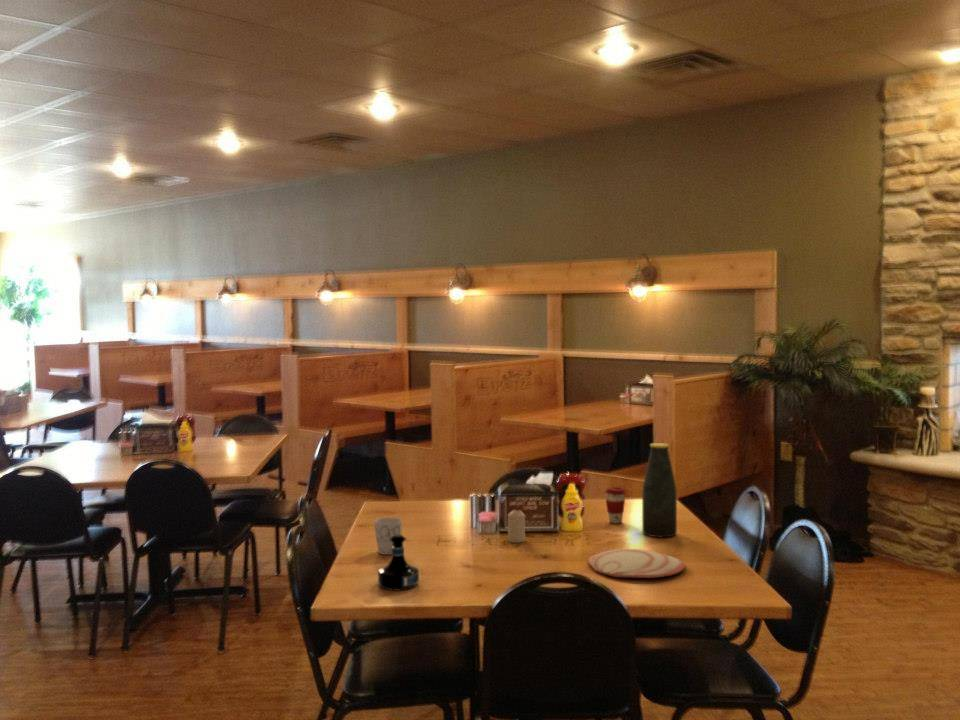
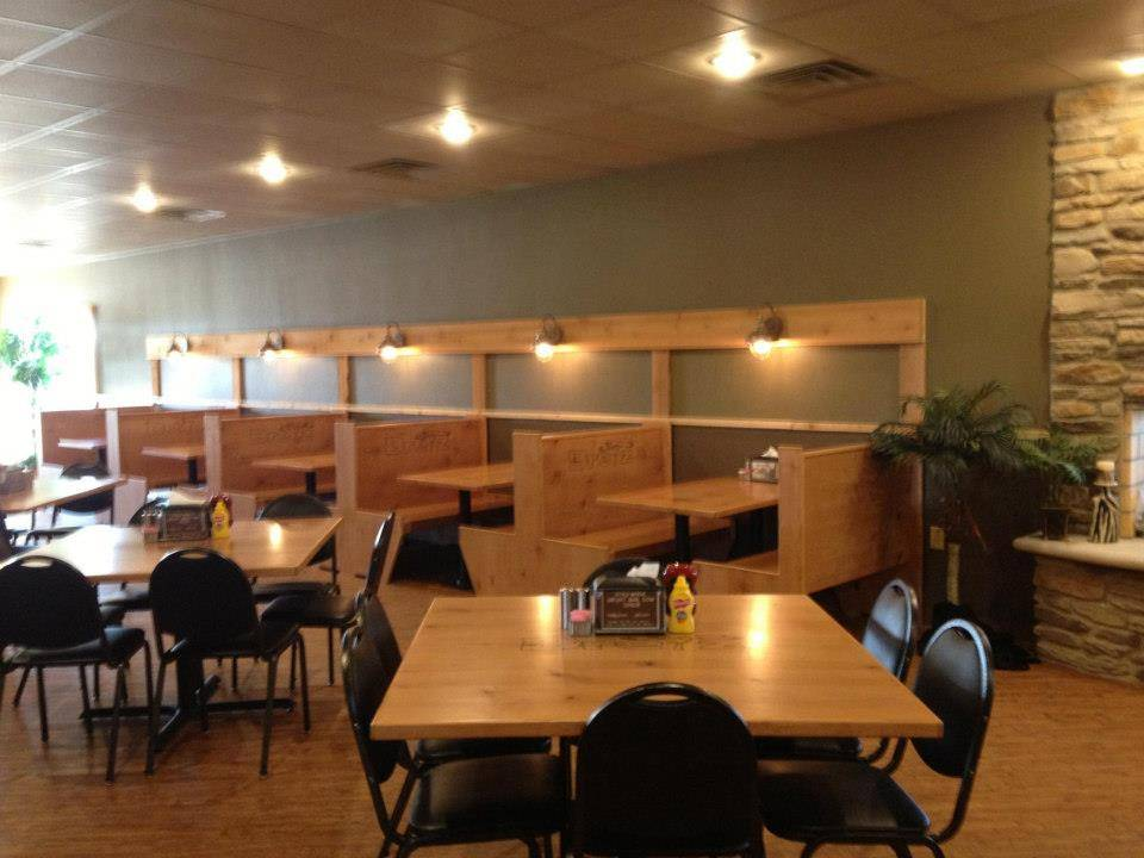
- candle (516, 525)
- mug (389, 535)
- plate (636, 559)
- tequila bottle (398, 560)
- bottle (659, 489)
- coffee cup (615, 505)
